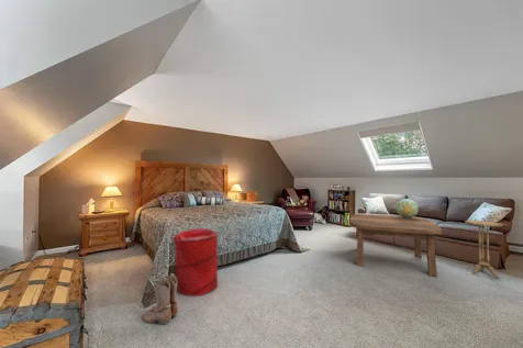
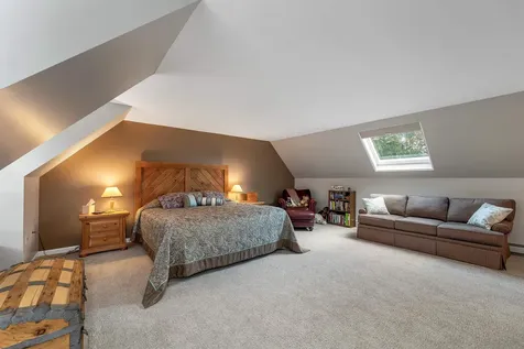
- side table (482, 248)
- coffee table (390, 235)
- boots (159, 296)
- decorative globe (407, 207)
- laundry hamper (196, 259)
